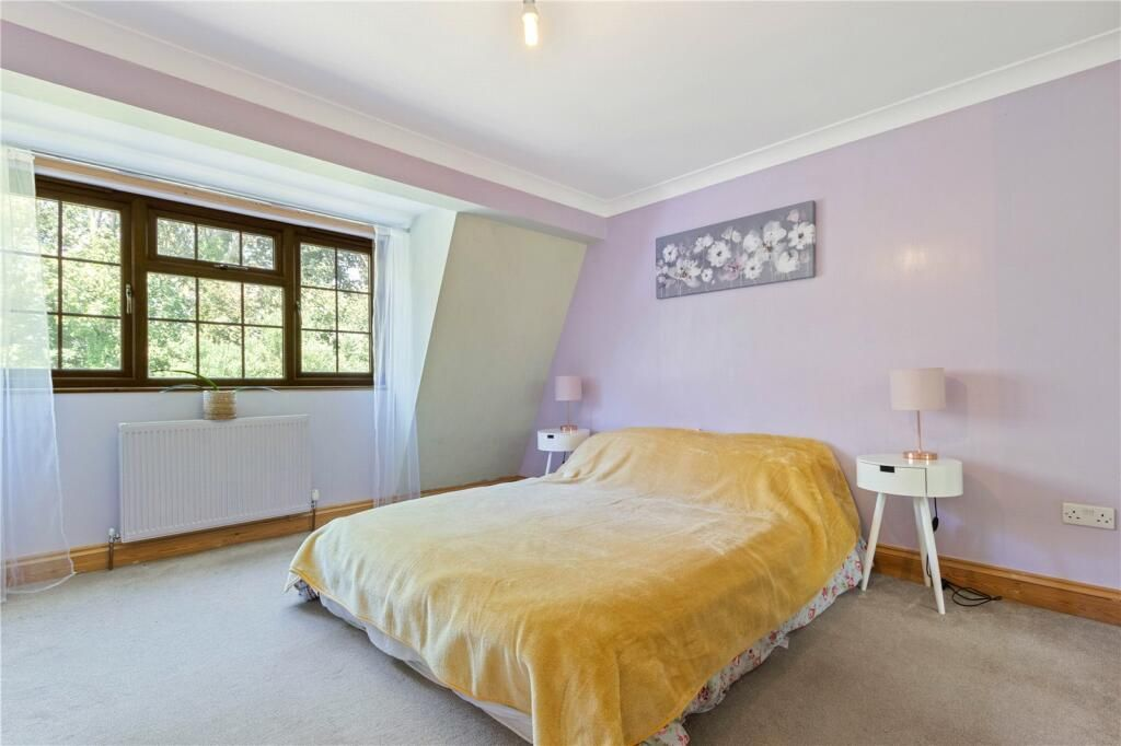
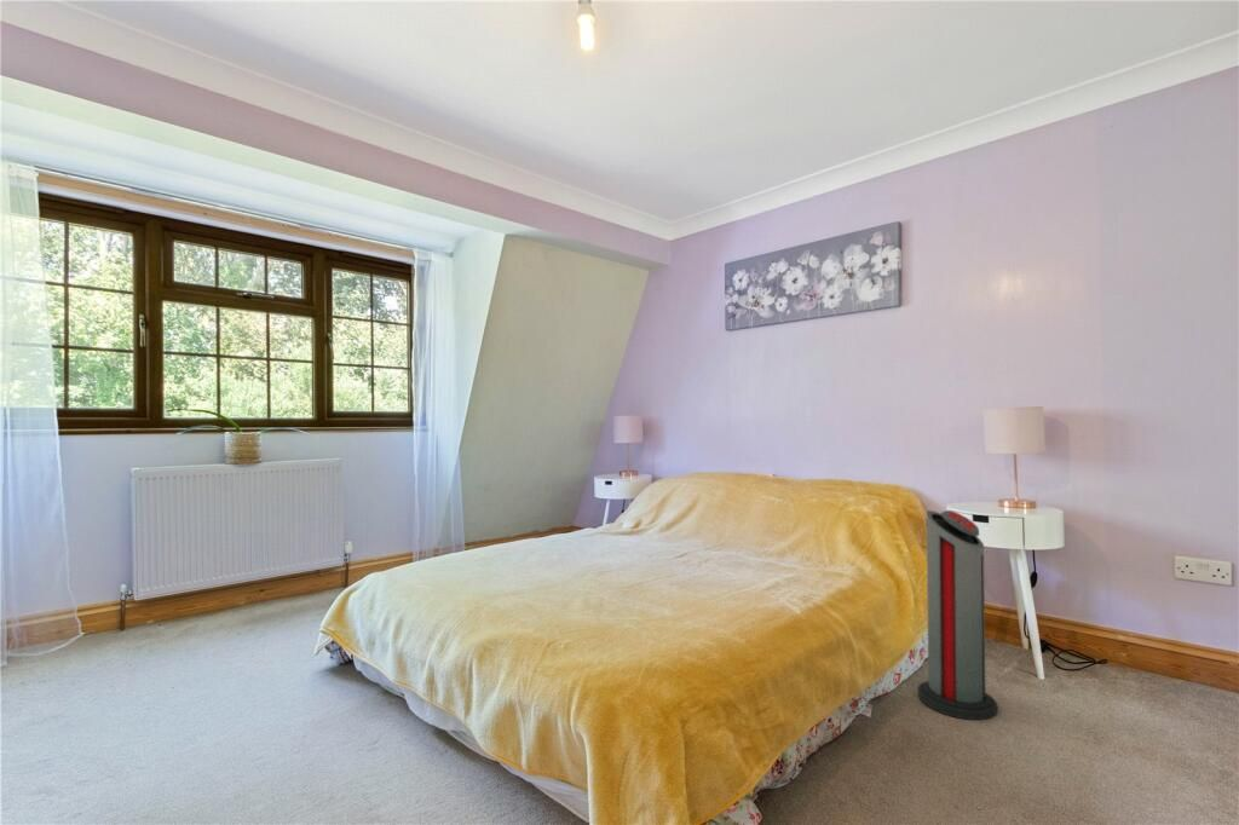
+ air purifier (955, 606)
